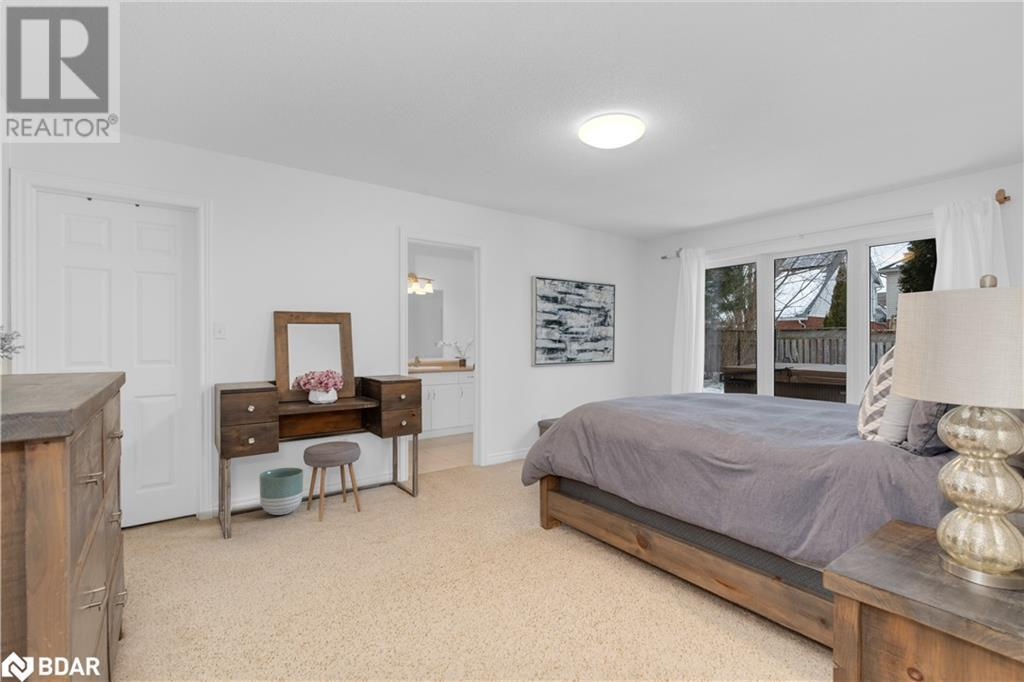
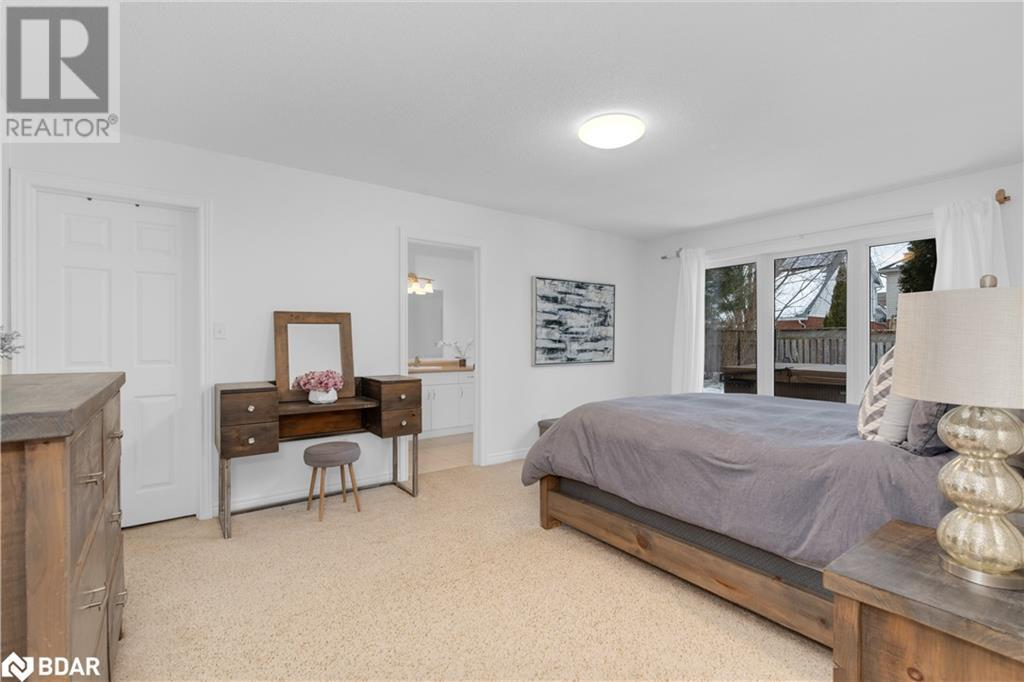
- planter (281, 492)
